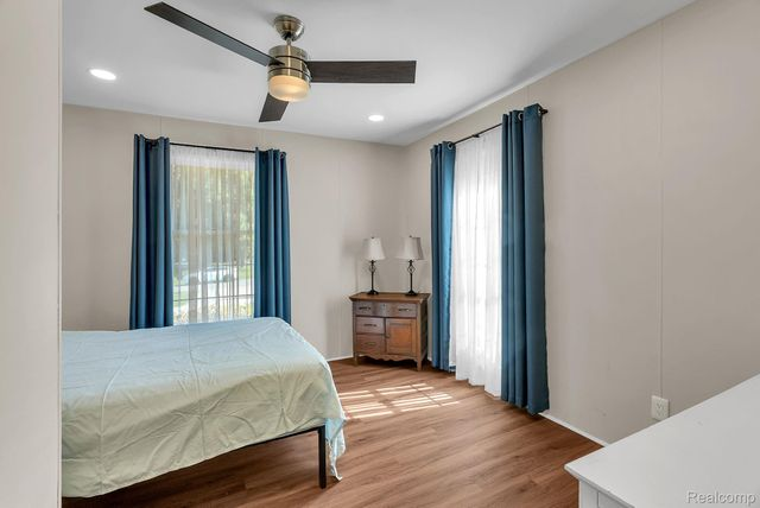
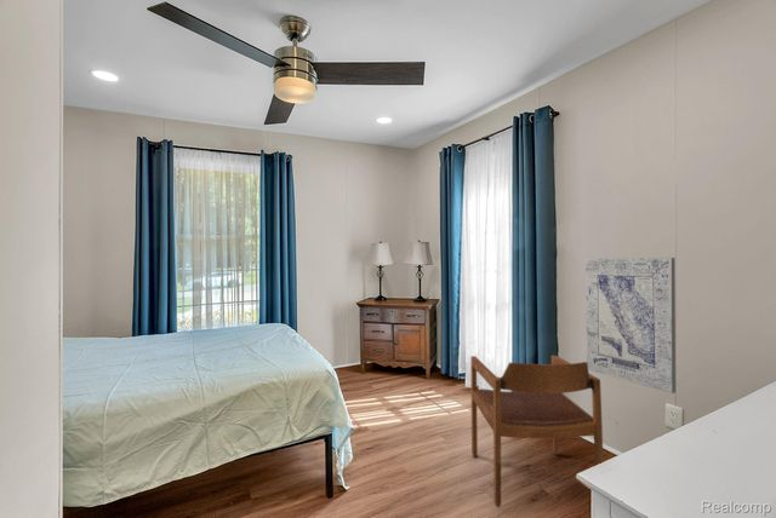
+ wall art (626, 318)
+ armchair (530, 414)
